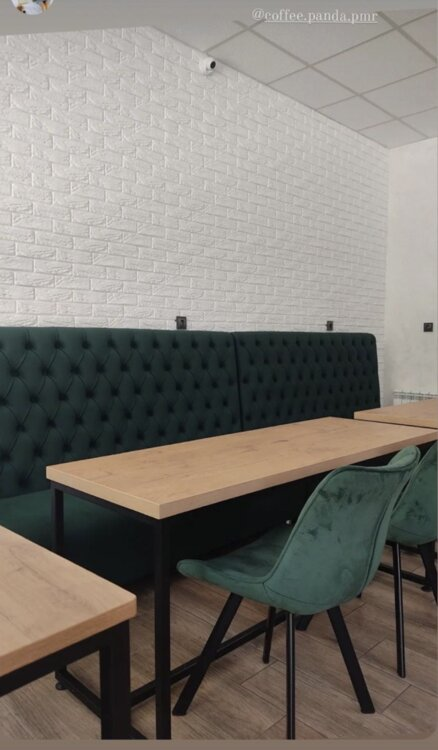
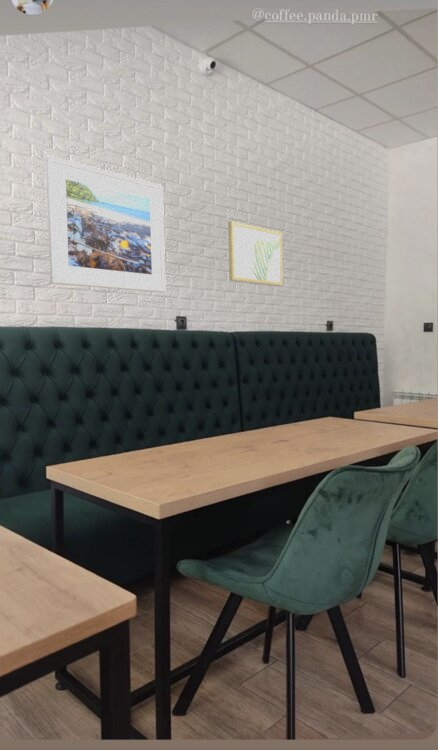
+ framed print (111, 230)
+ wall art (256, 255)
